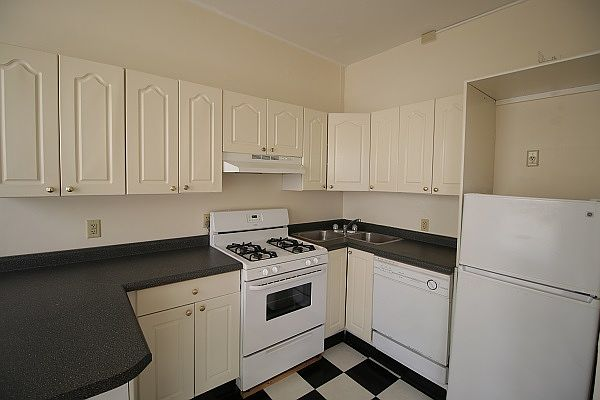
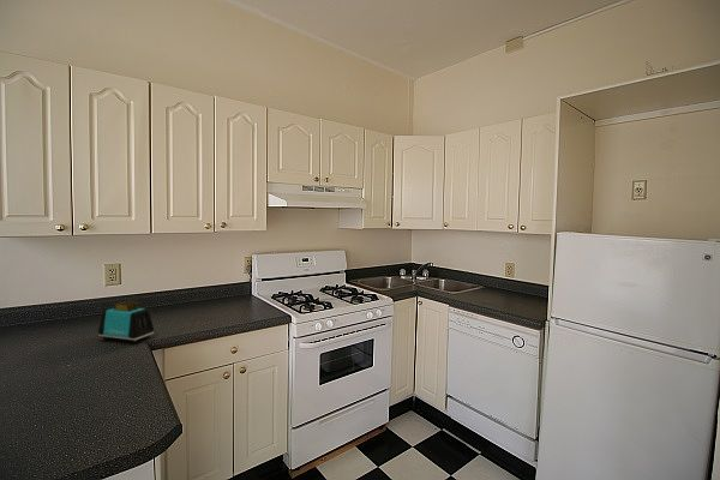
+ toaster (126, 320)
